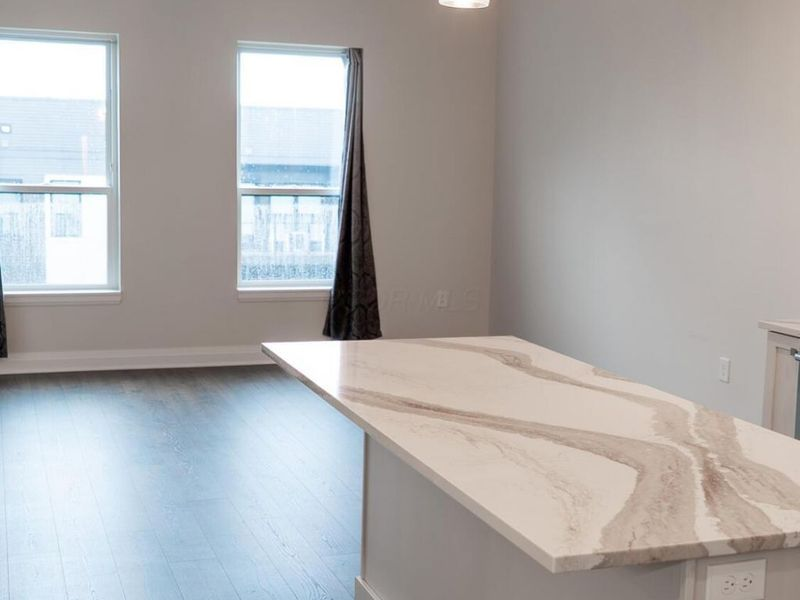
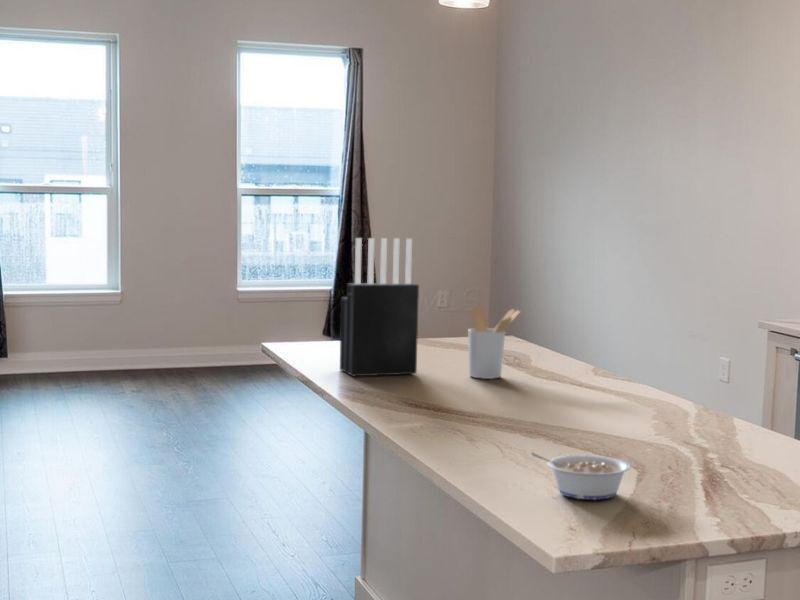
+ legume (585, 475)
+ knife block (378, 305)
+ utensil holder (494, 341)
